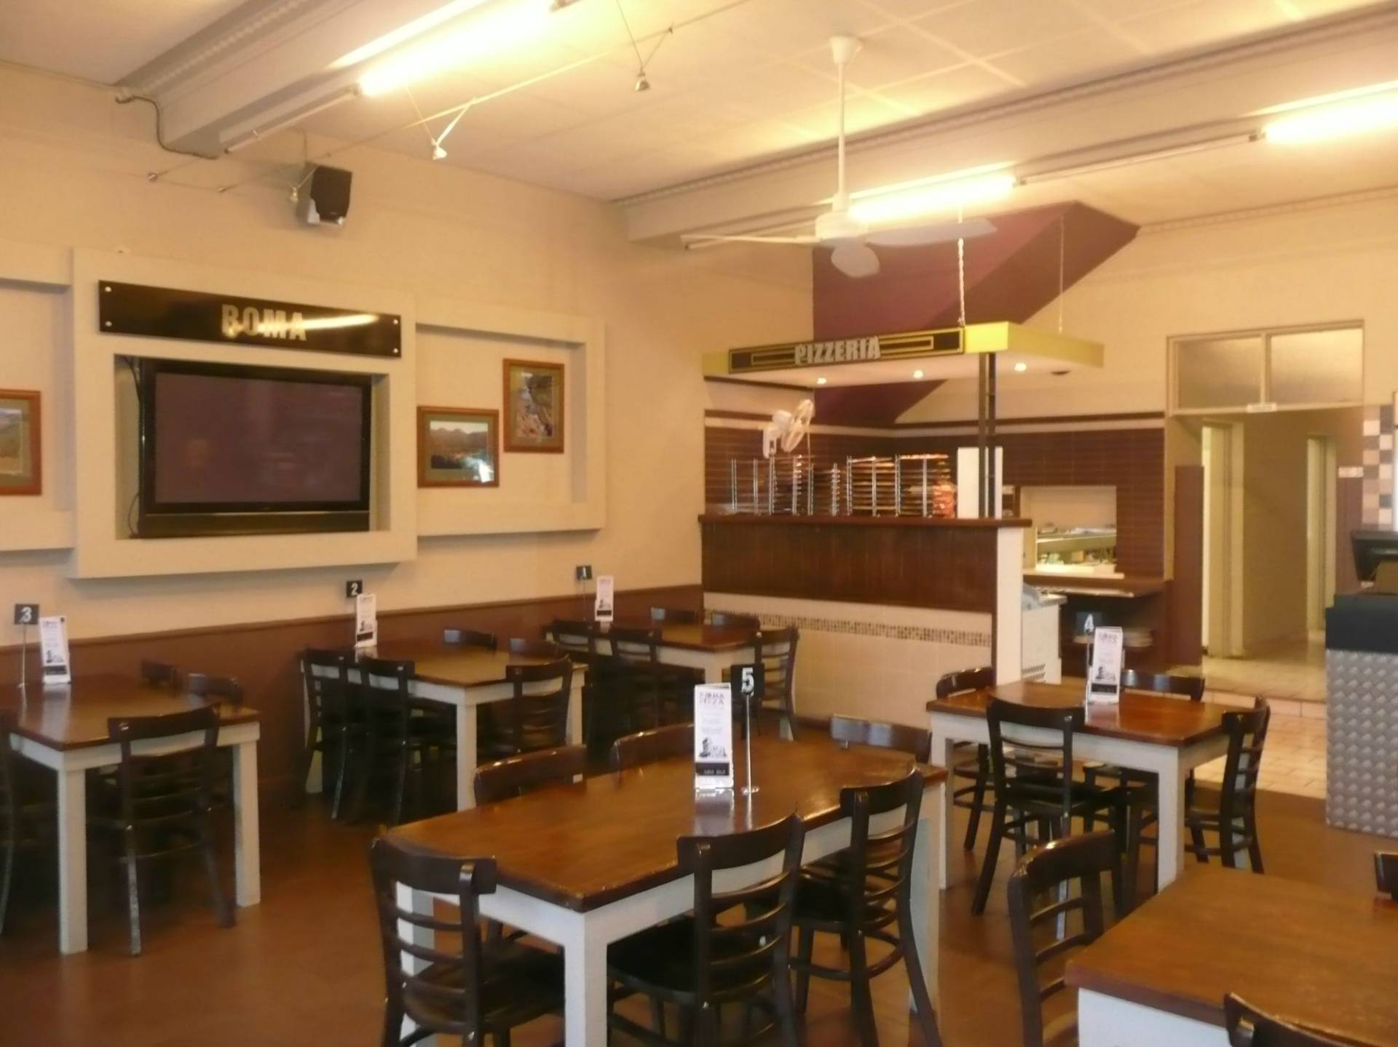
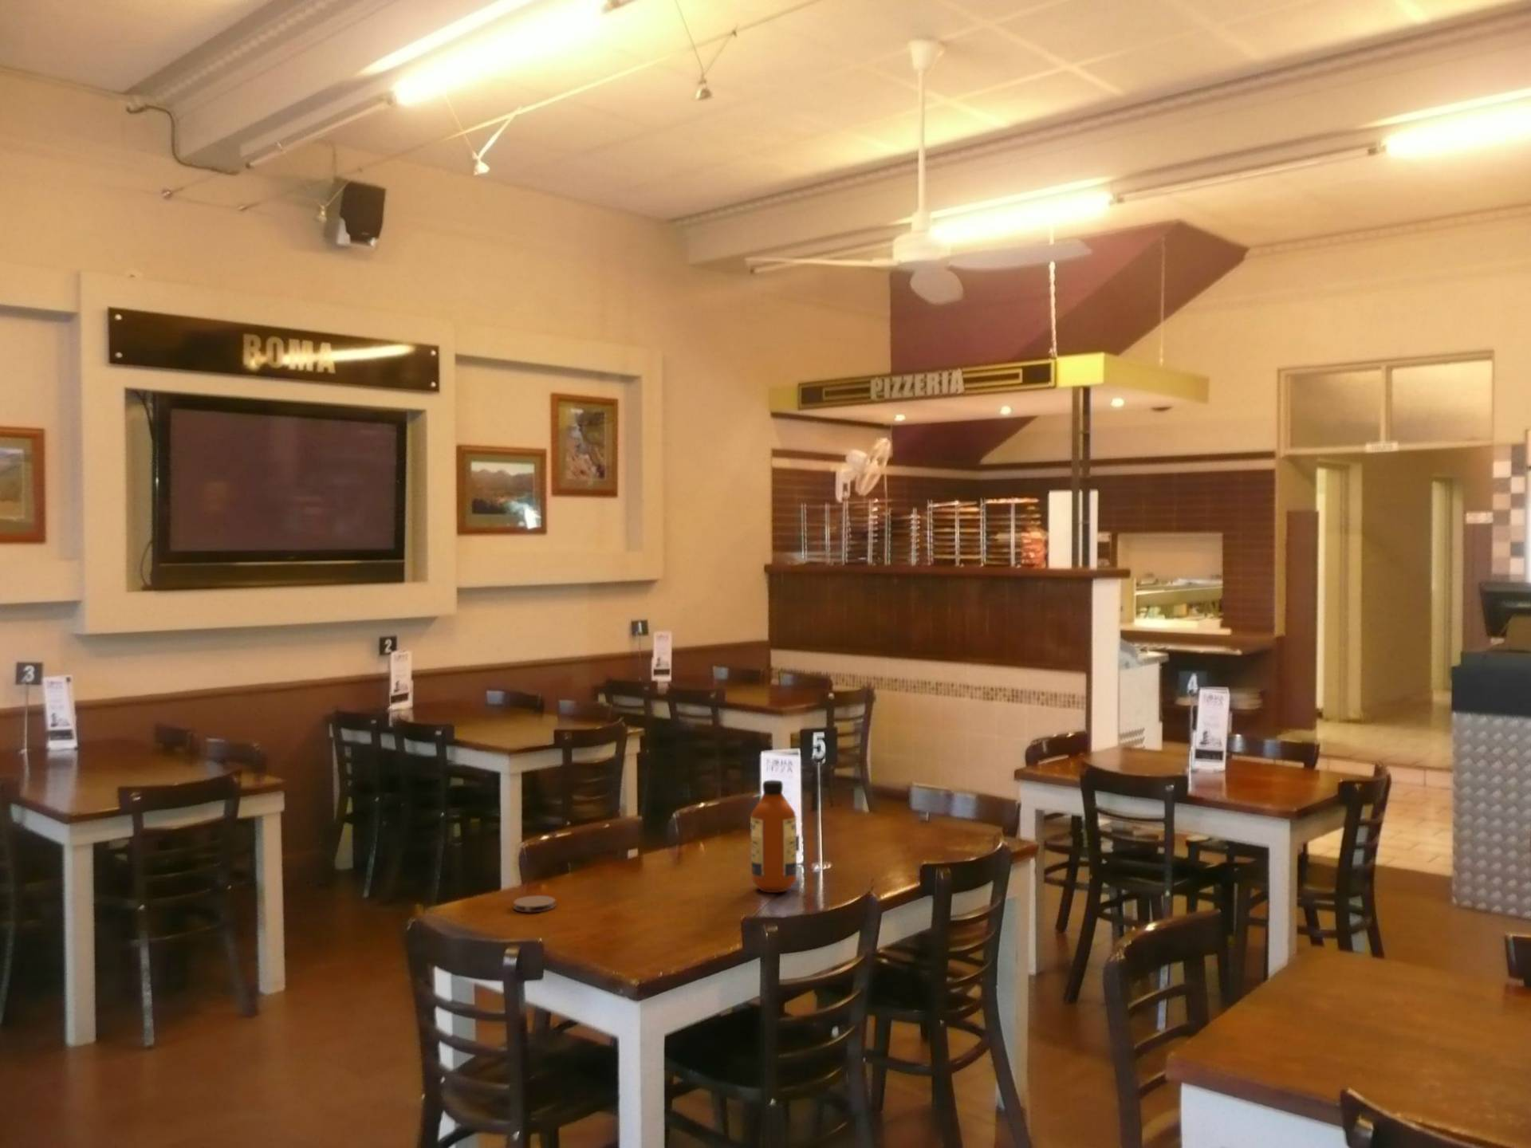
+ bottle (774, 836)
+ coaster (534, 903)
